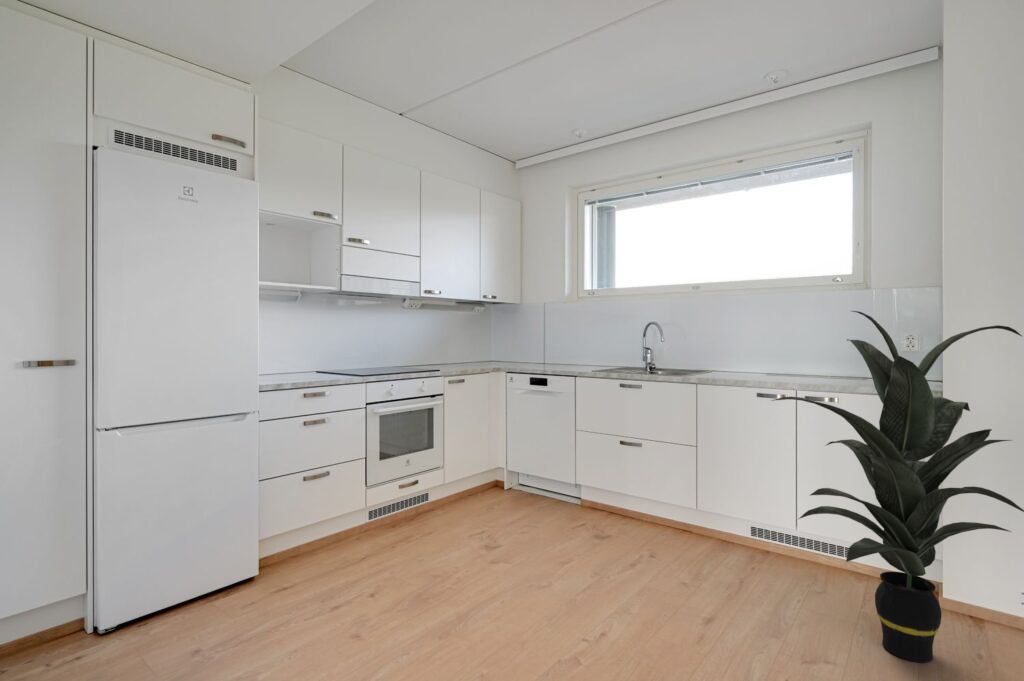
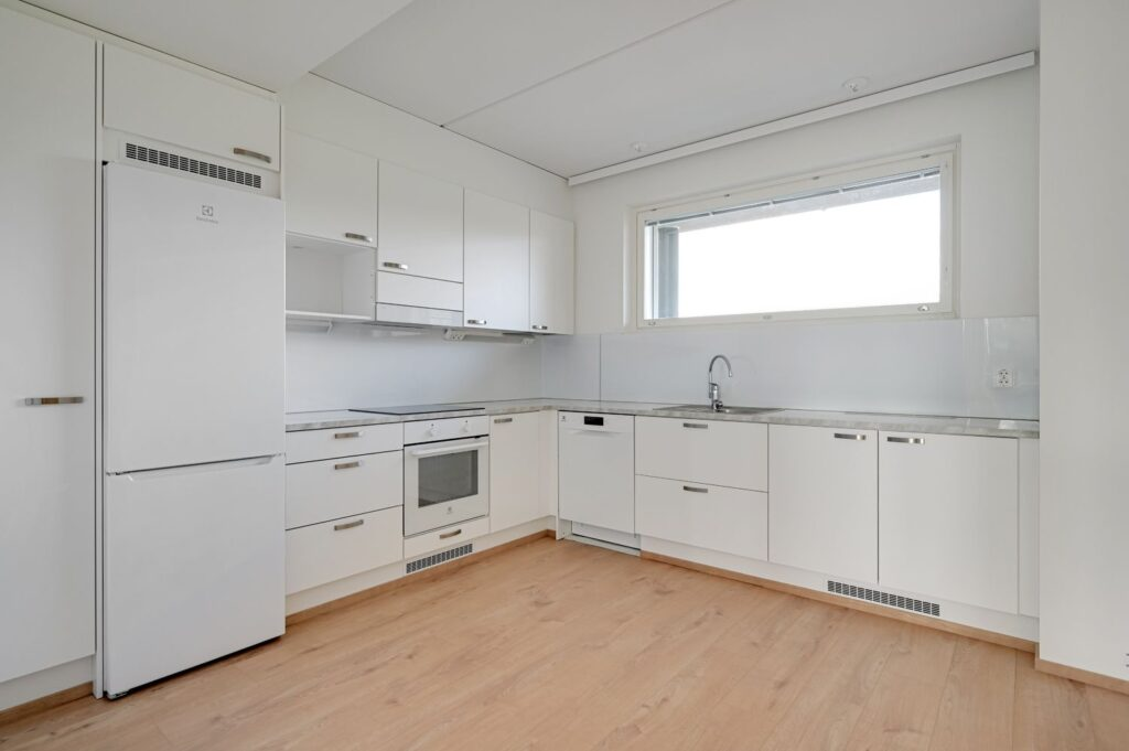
- indoor plant (893, 476)
